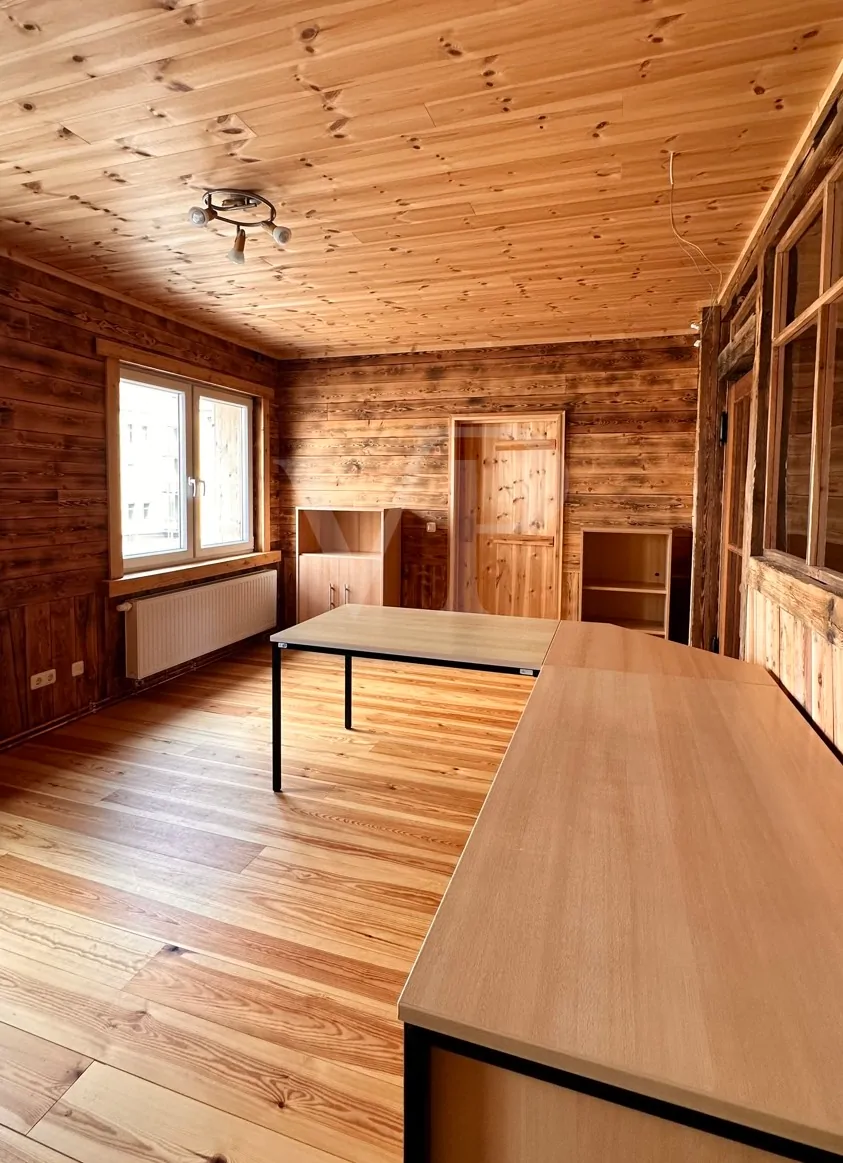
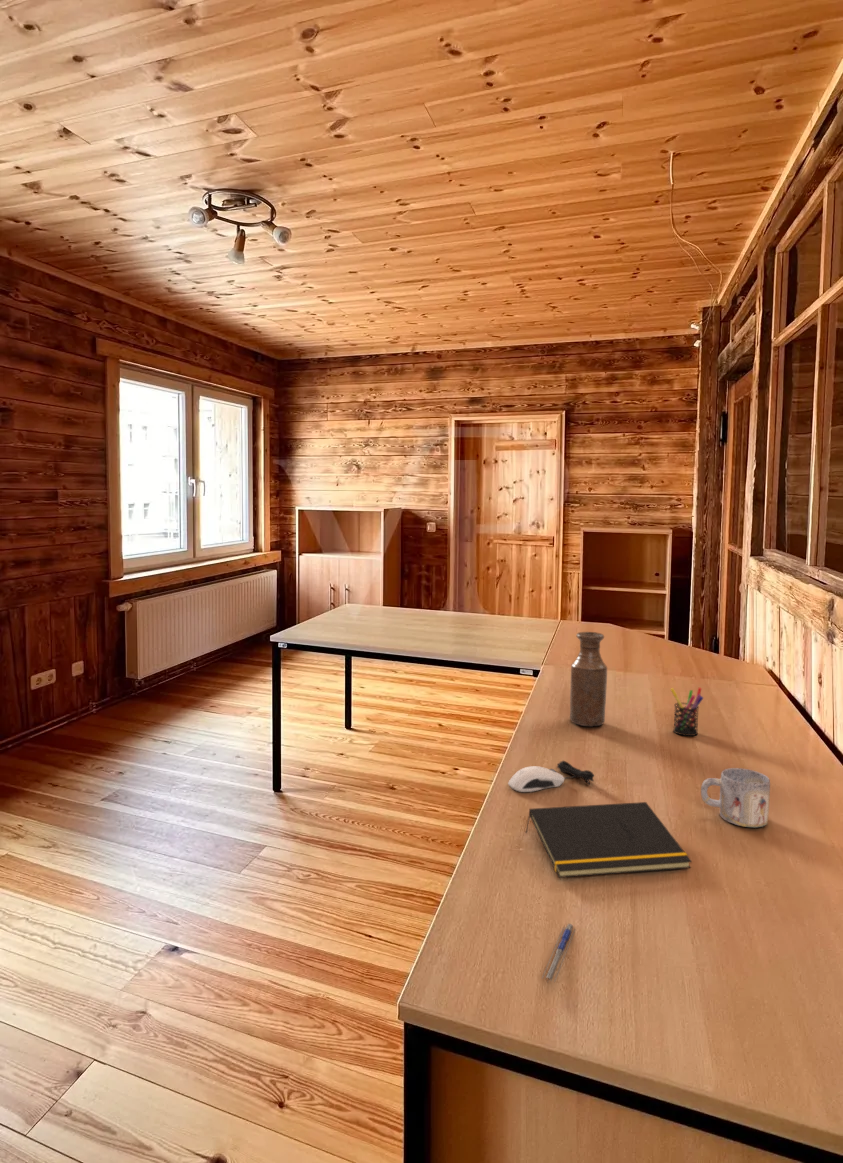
+ bottle (588, 678)
+ pen (559, 951)
+ mug (734, 796)
+ notepad (605, 836)
+ computer mouse (547, 774)
+ pen holder (688, 708)
